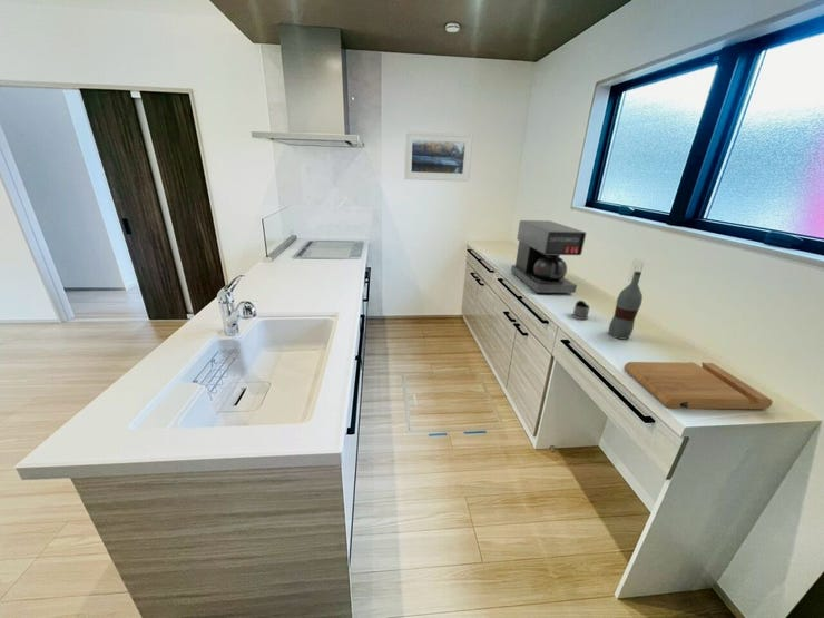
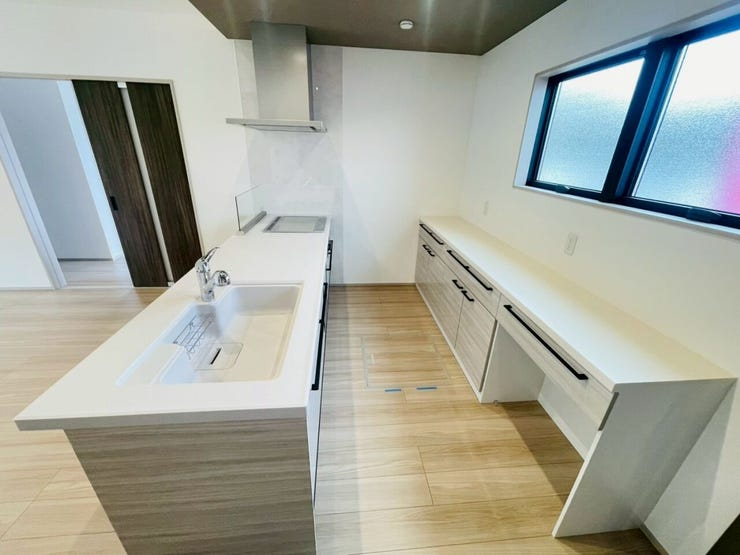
- bottle (628, 304)
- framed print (438, 157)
- coffee maker (545, 255)
- cutting board (691, 383)
- tea glass holder (582, 311)
